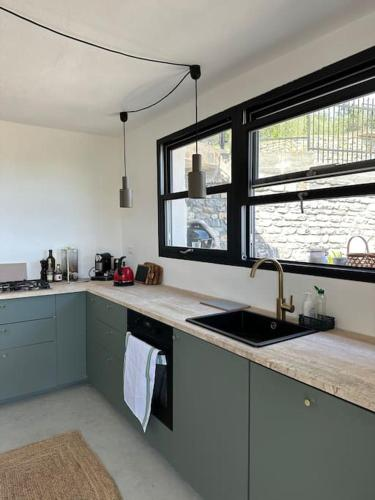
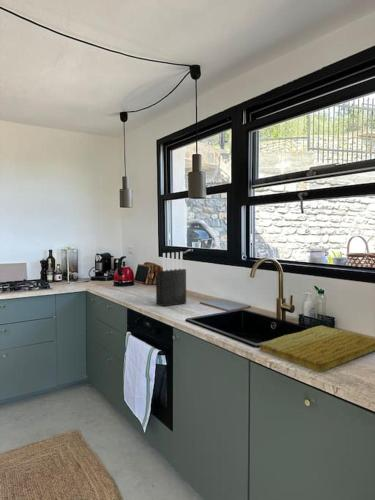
+ knife block (170, 277)
+ cutting board (321, 344)
